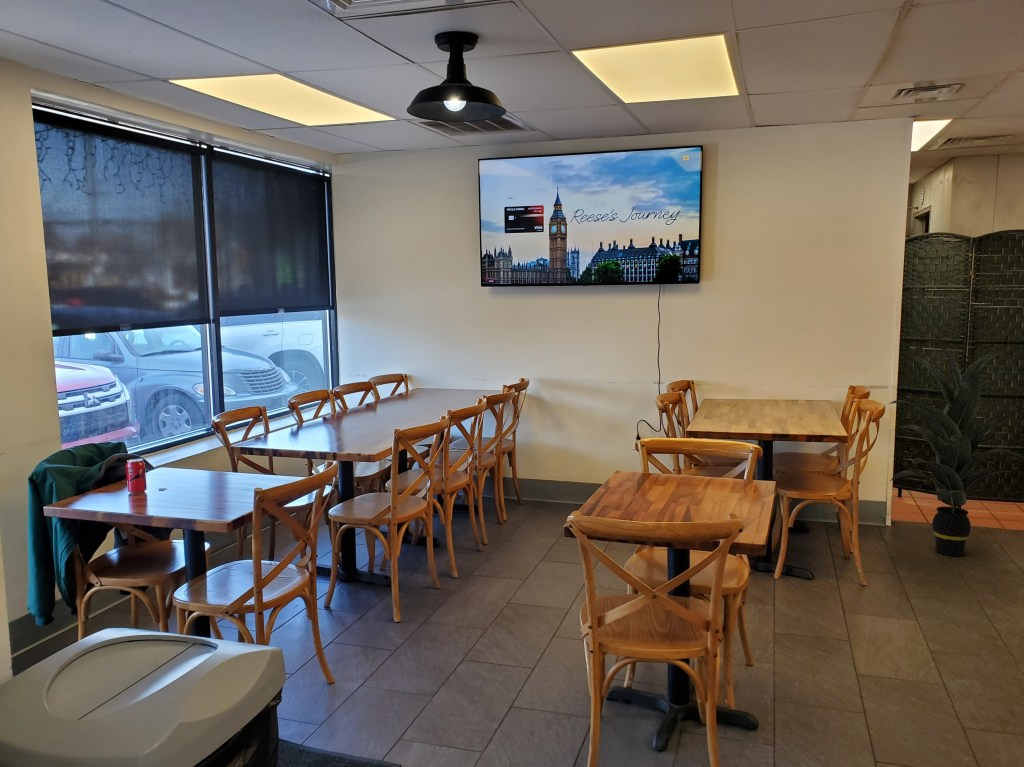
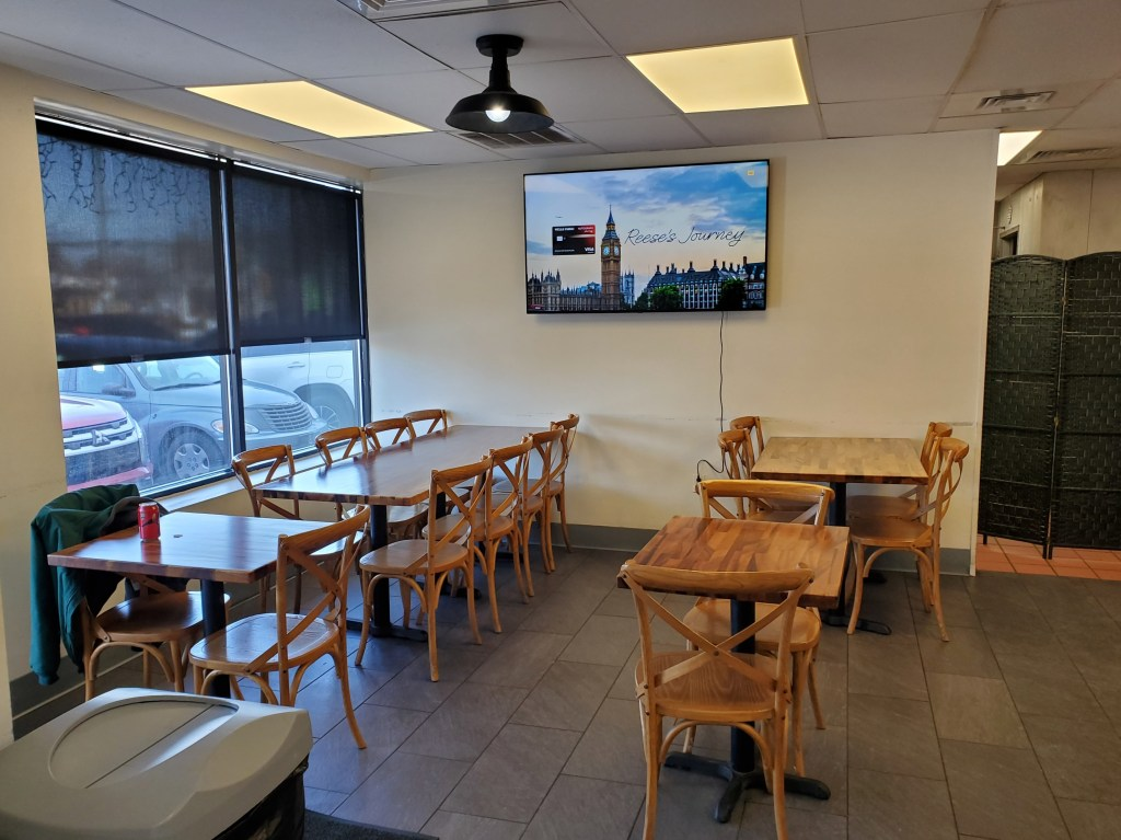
- indoor plant (946, 446)
